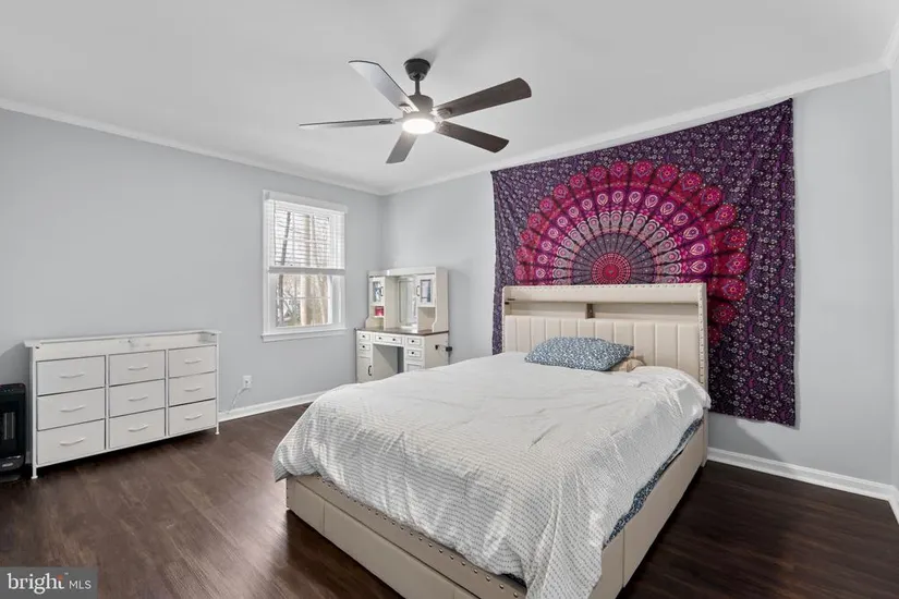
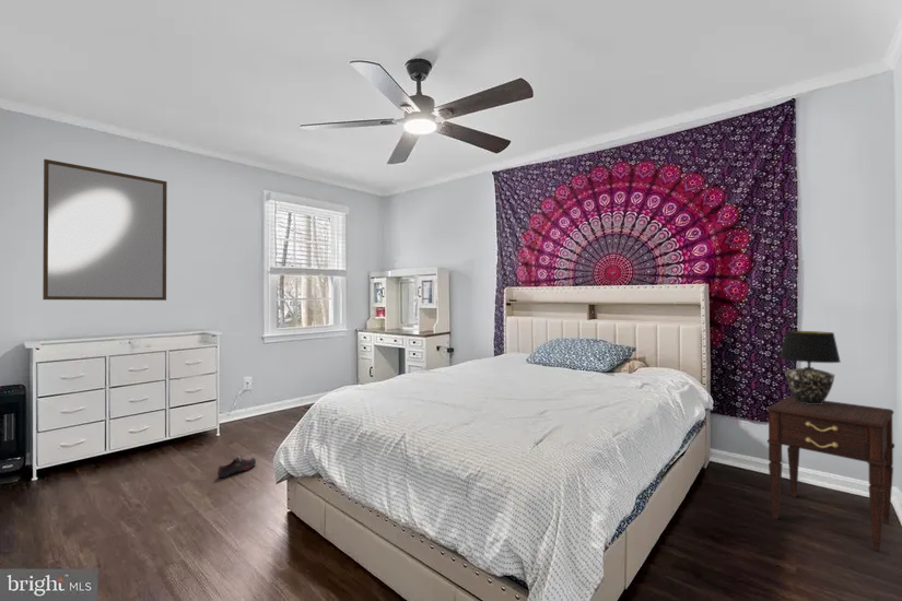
+ table lamp (809, 366)
+ home mirror (109, 235)
+ nightstand (833, 455)
+ shoe (237, 463)
